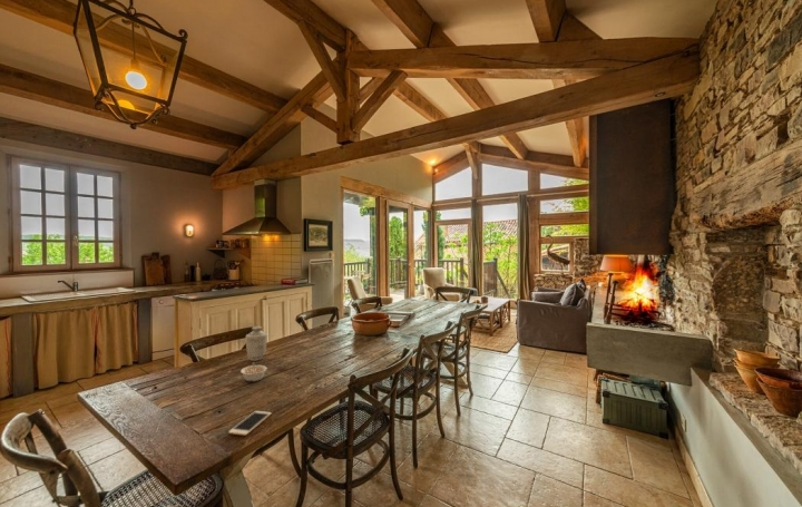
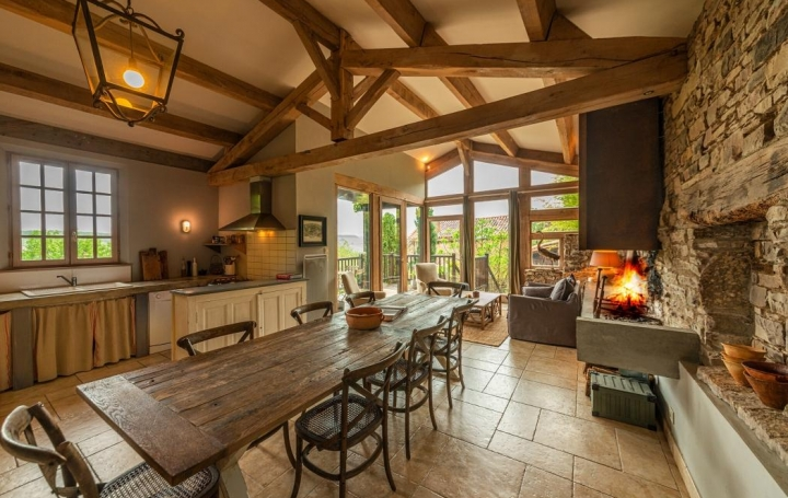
- vase (256, 342)
- cell phone (251, 422)
- legume (253, 372)
